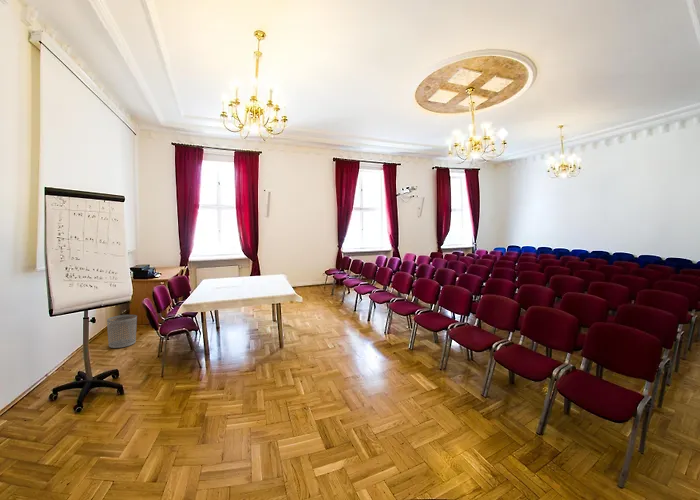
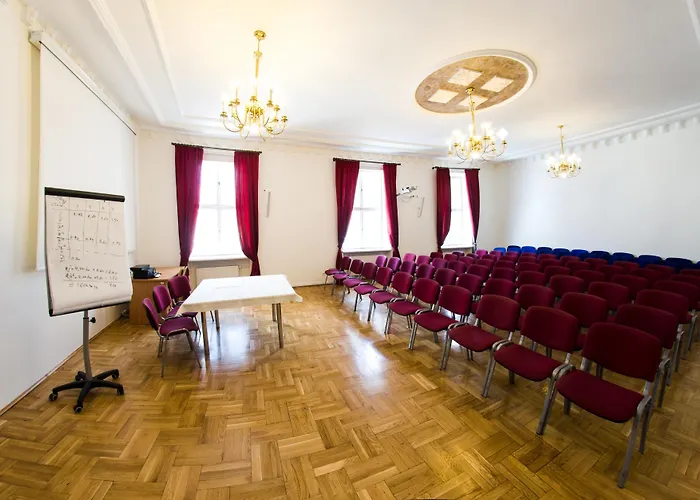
- waste bin (122, 330)
